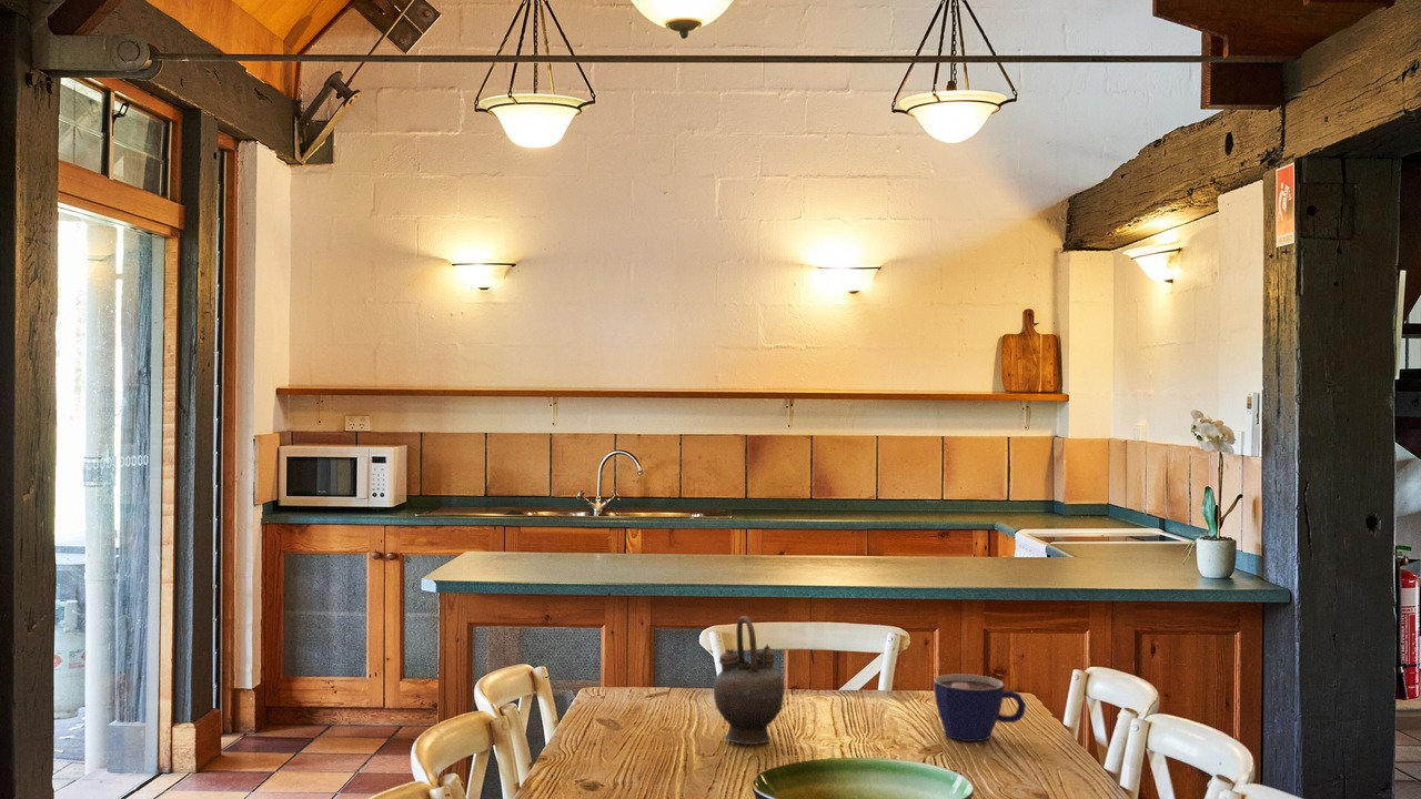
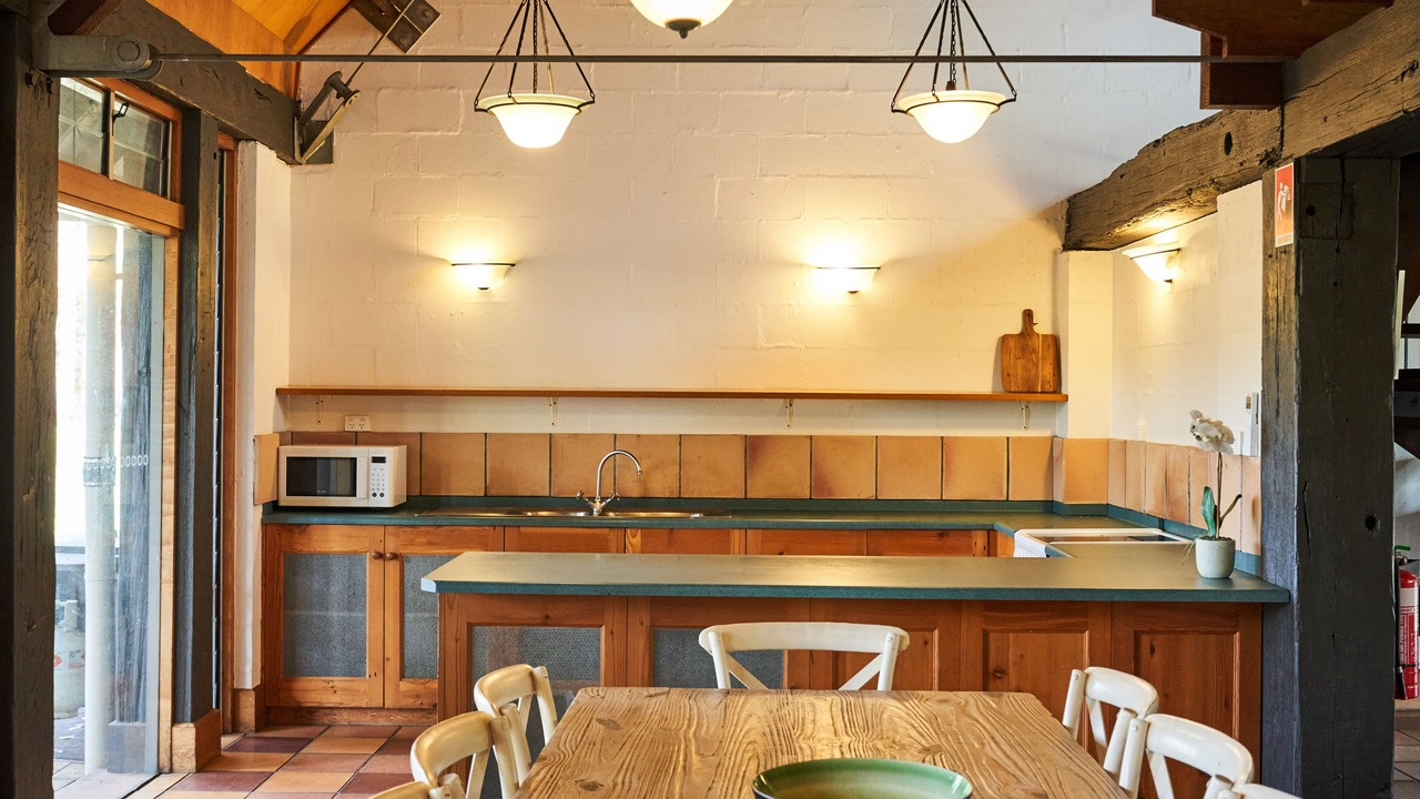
- teapot (746, 676)
- cup (979, 708)
